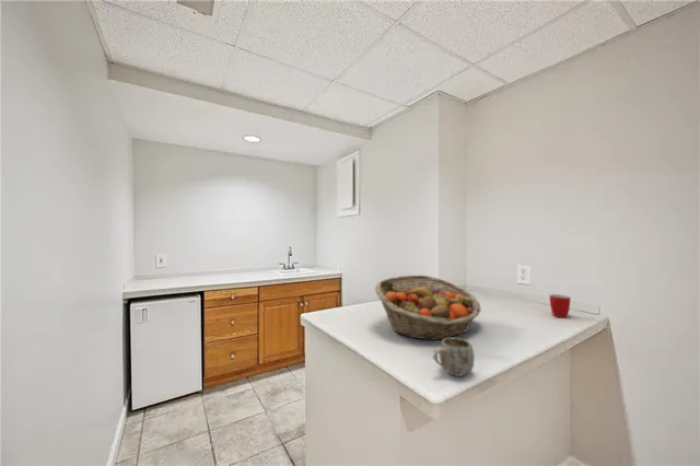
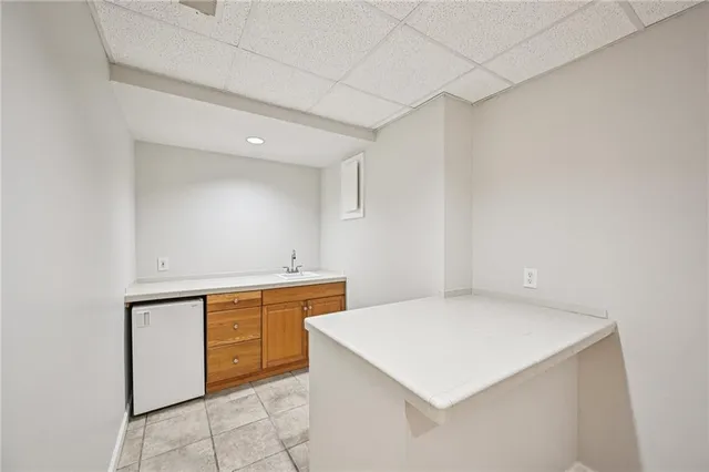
- mug (452, 358)
- fruit basket (427, 303)
- mug (558, 306)
